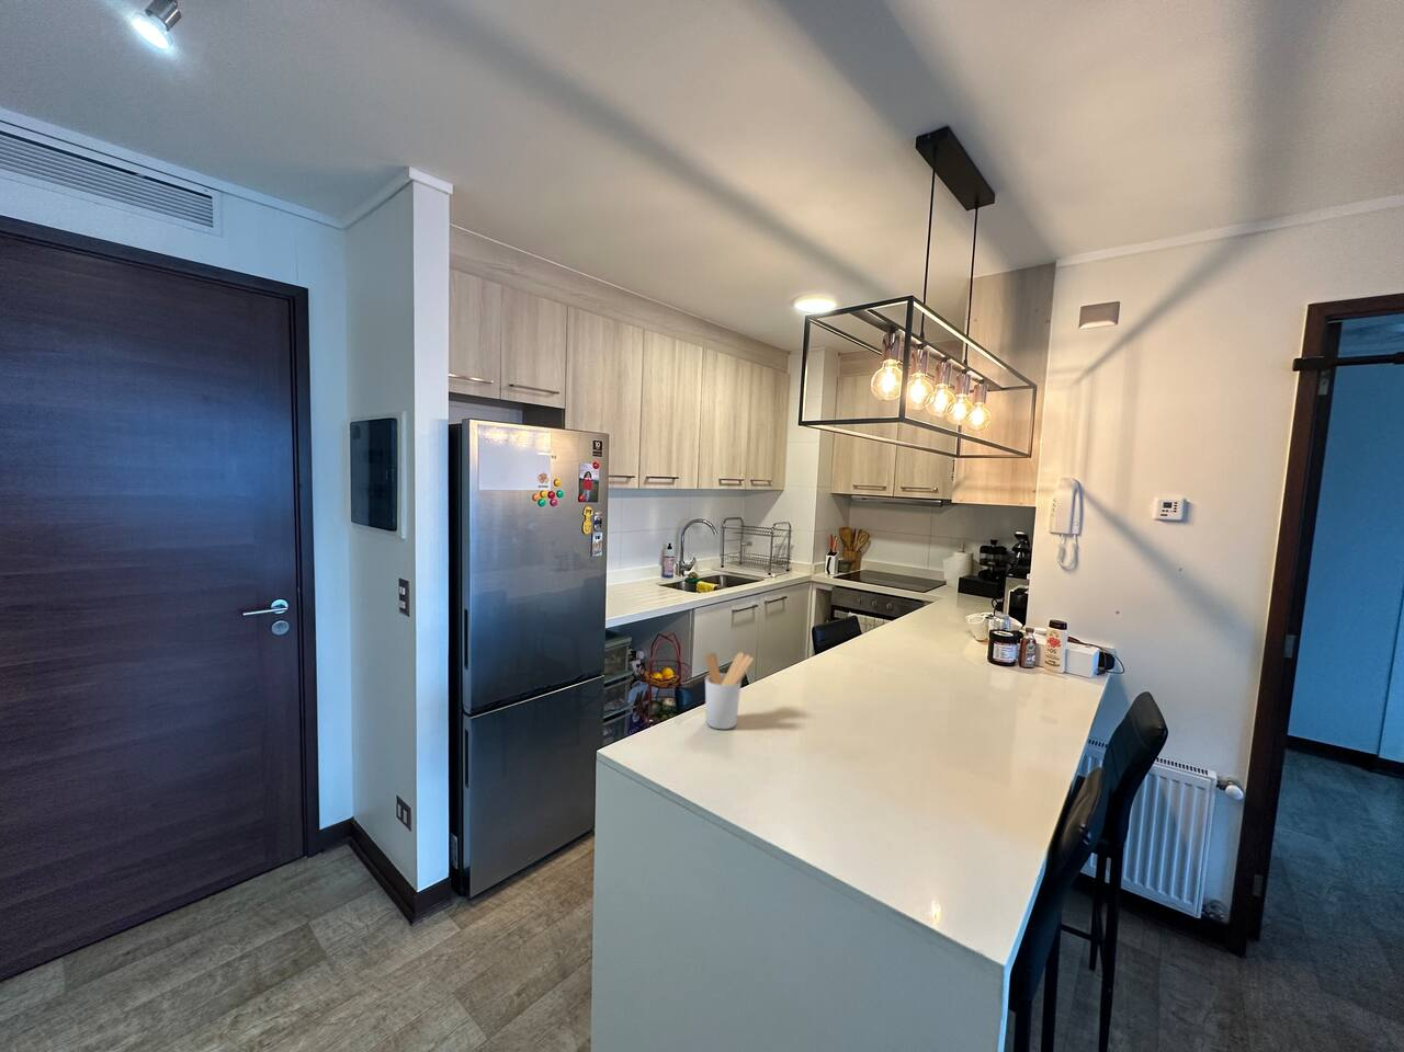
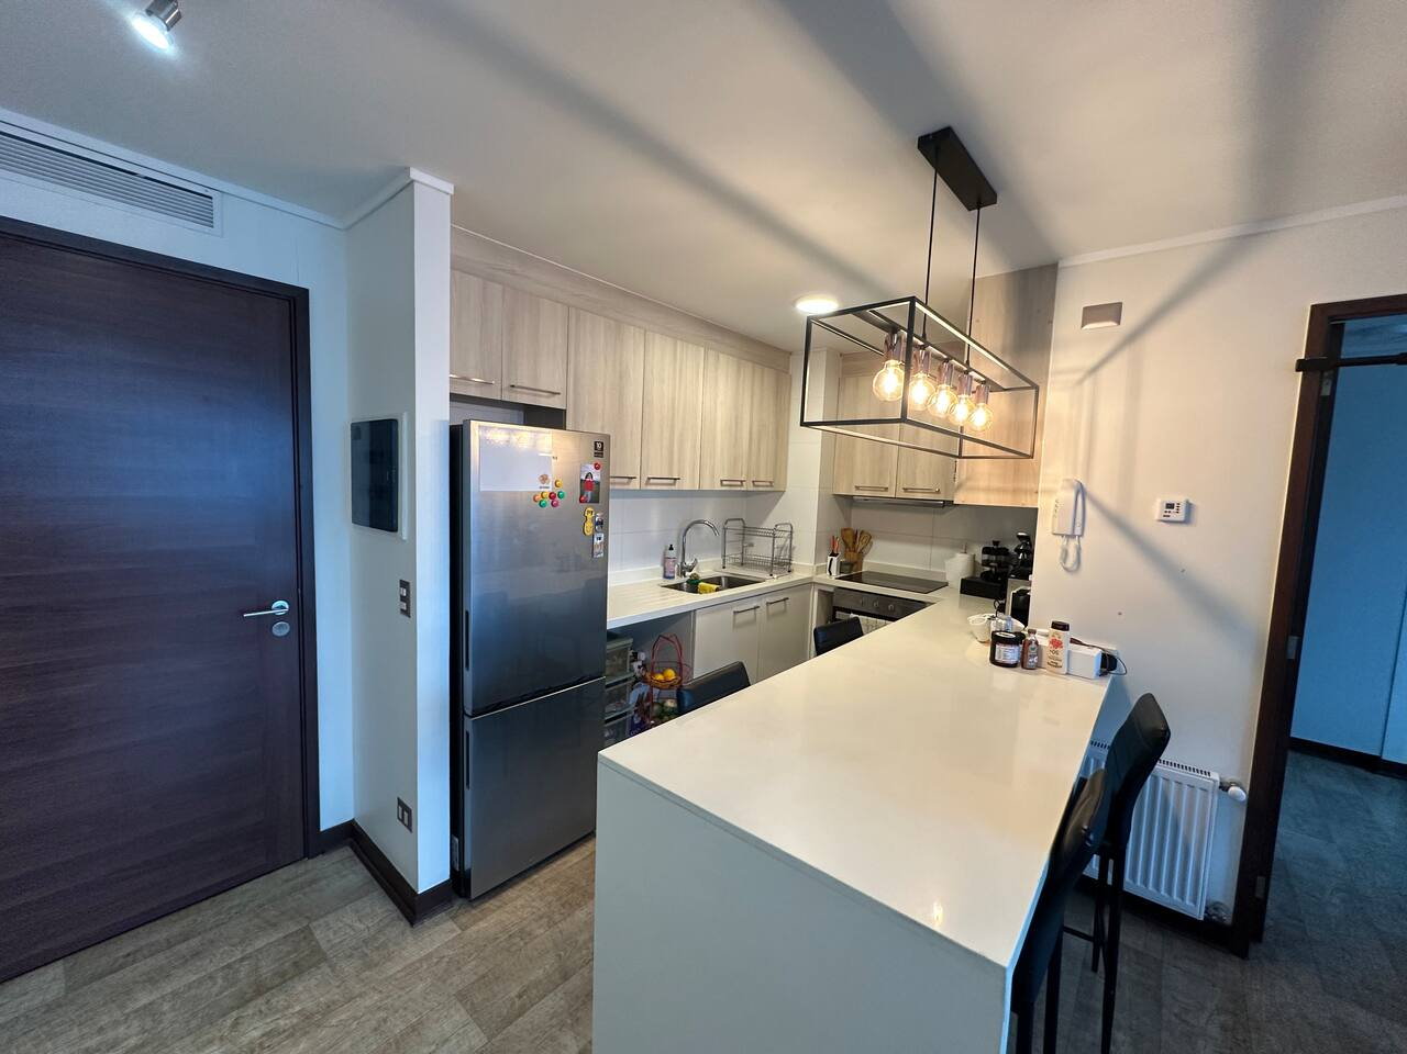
- utensil holder (729, 687)
